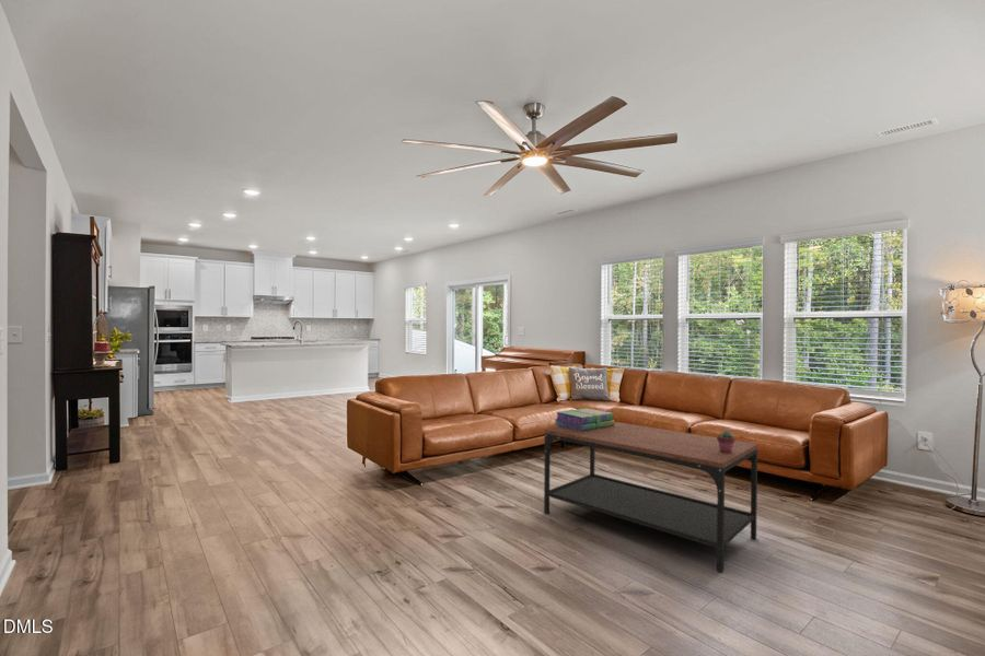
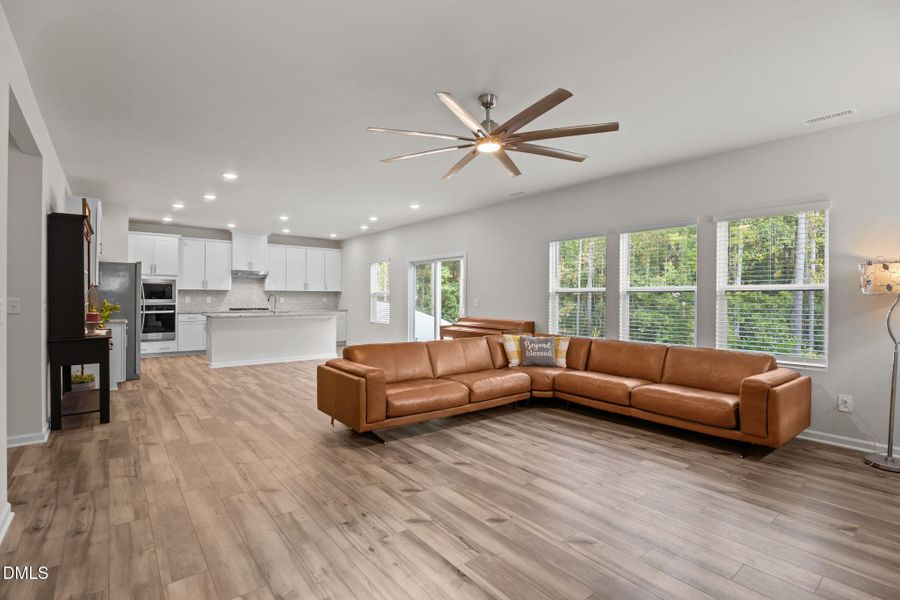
- coffee table (641, 485)
- stack of books (584, 418)
- potted succulent (726, 440)
